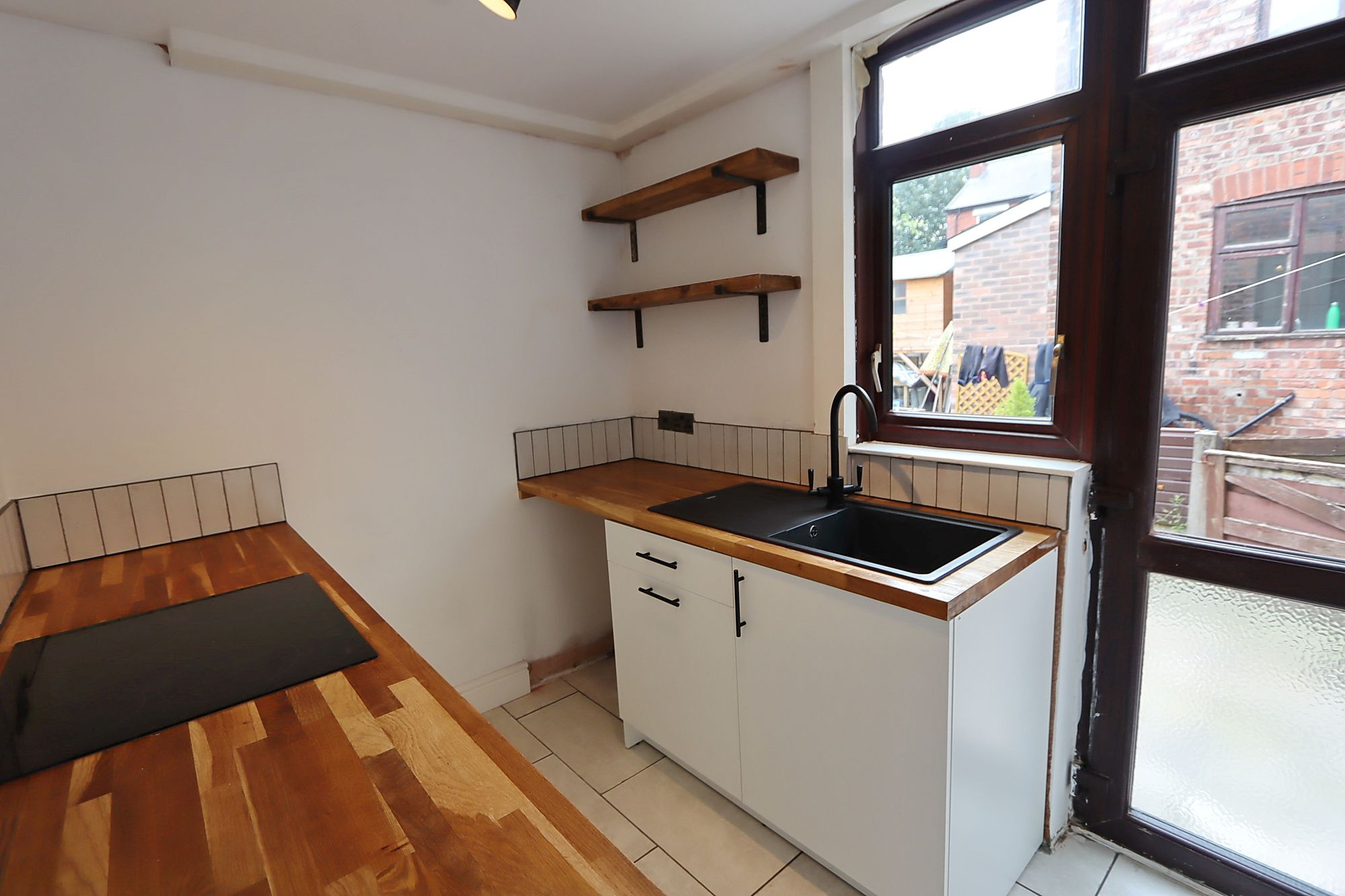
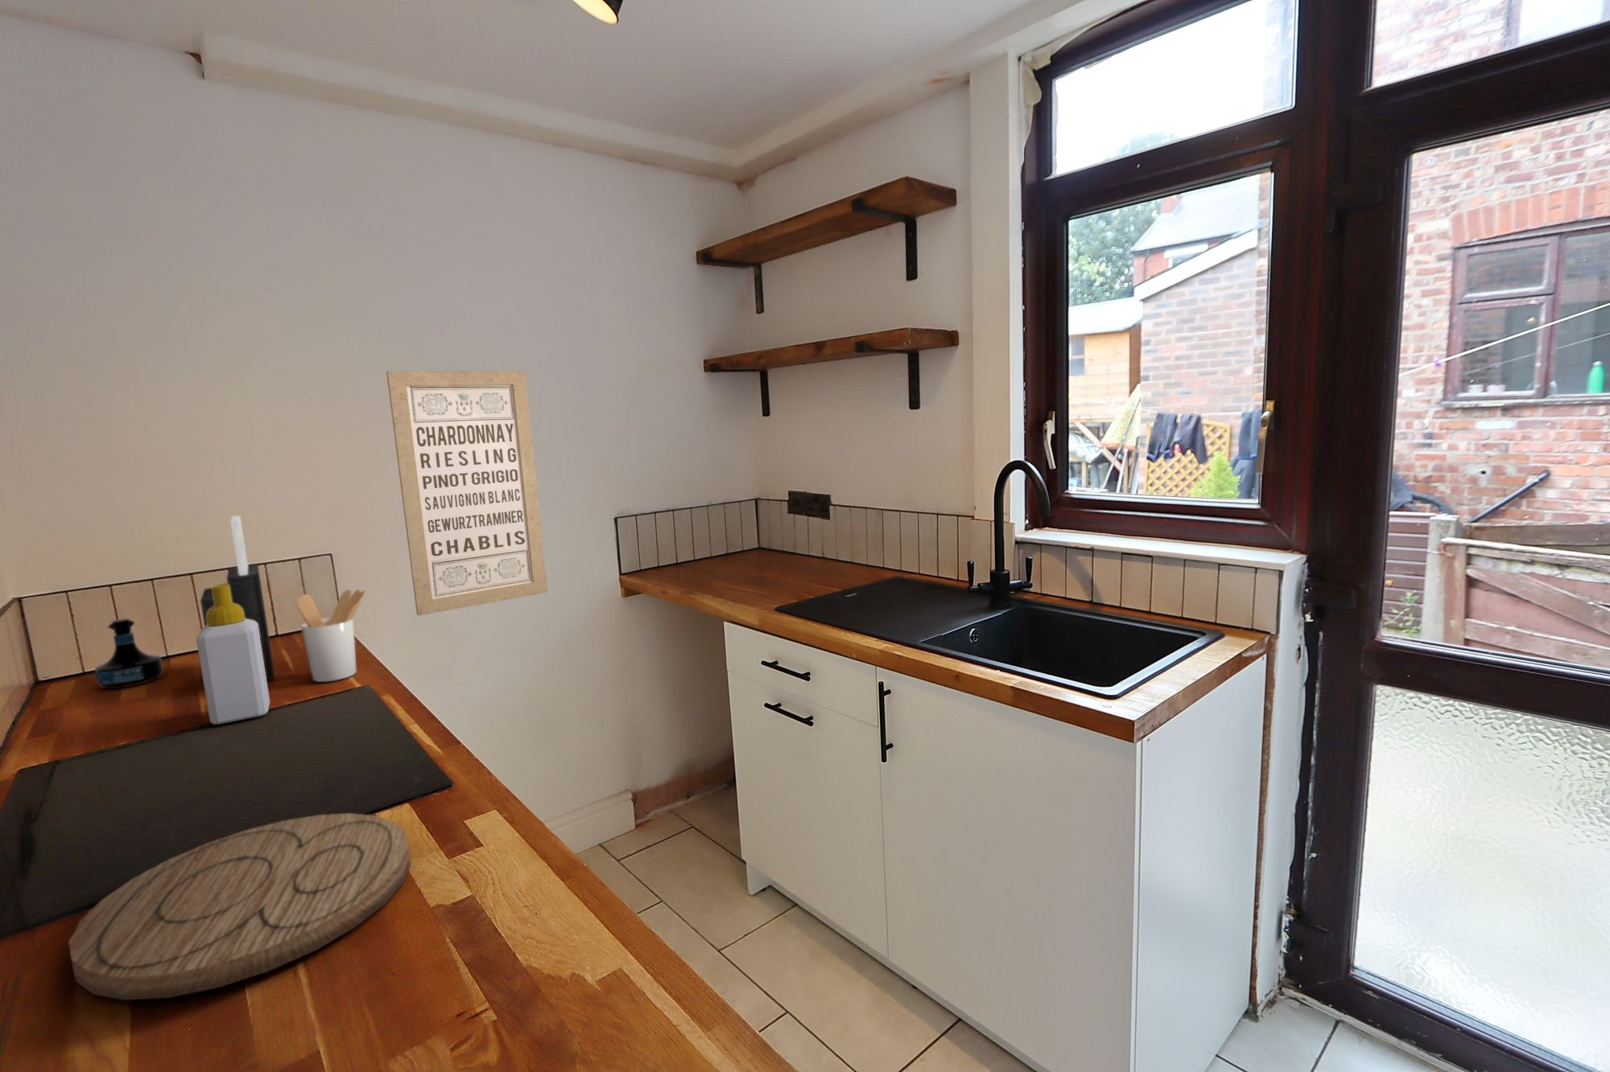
+ utensil holder (338, 632)
+ cutting board (256, 890)
+ soap bottle (231, 651)
+ tequila bottle (126, 651)
+ knife block (231, 597)
+ wall art (473, 489)
